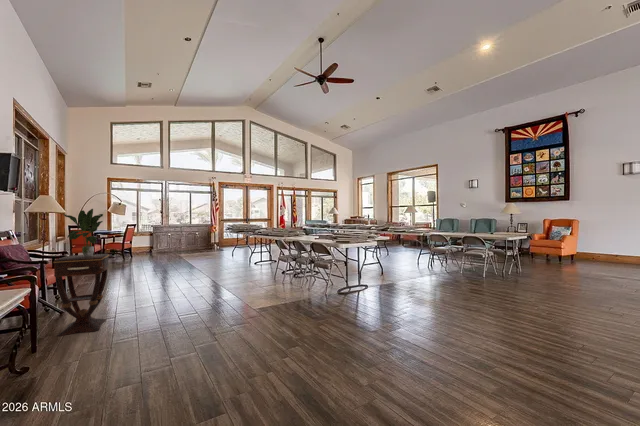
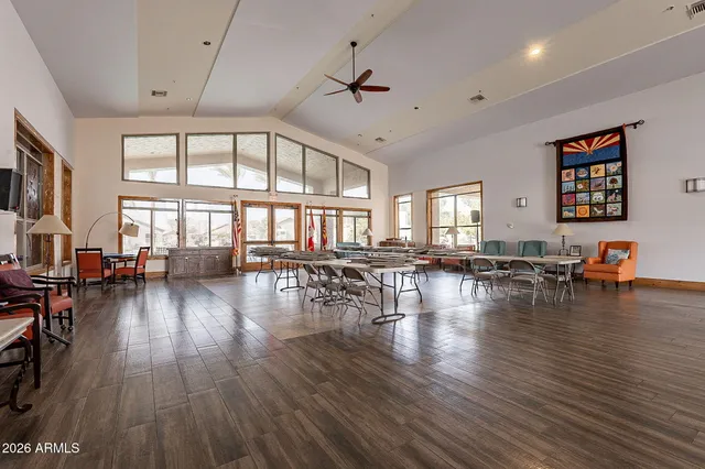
- potted plant (84, 233)
- side table (83, 295)
